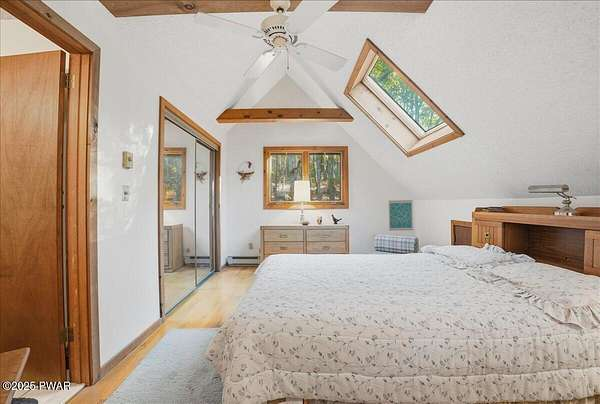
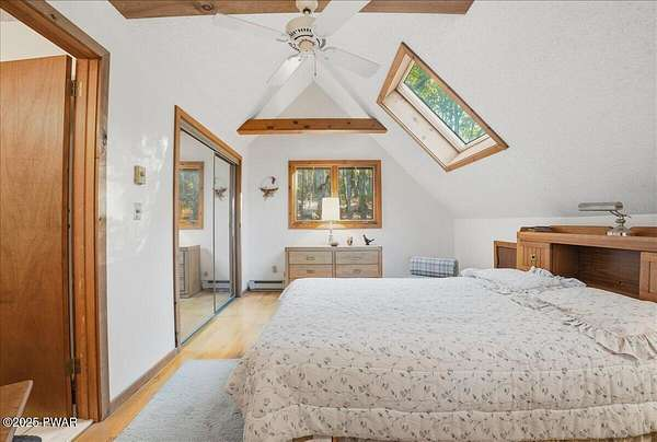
- wall art (400, 215)
